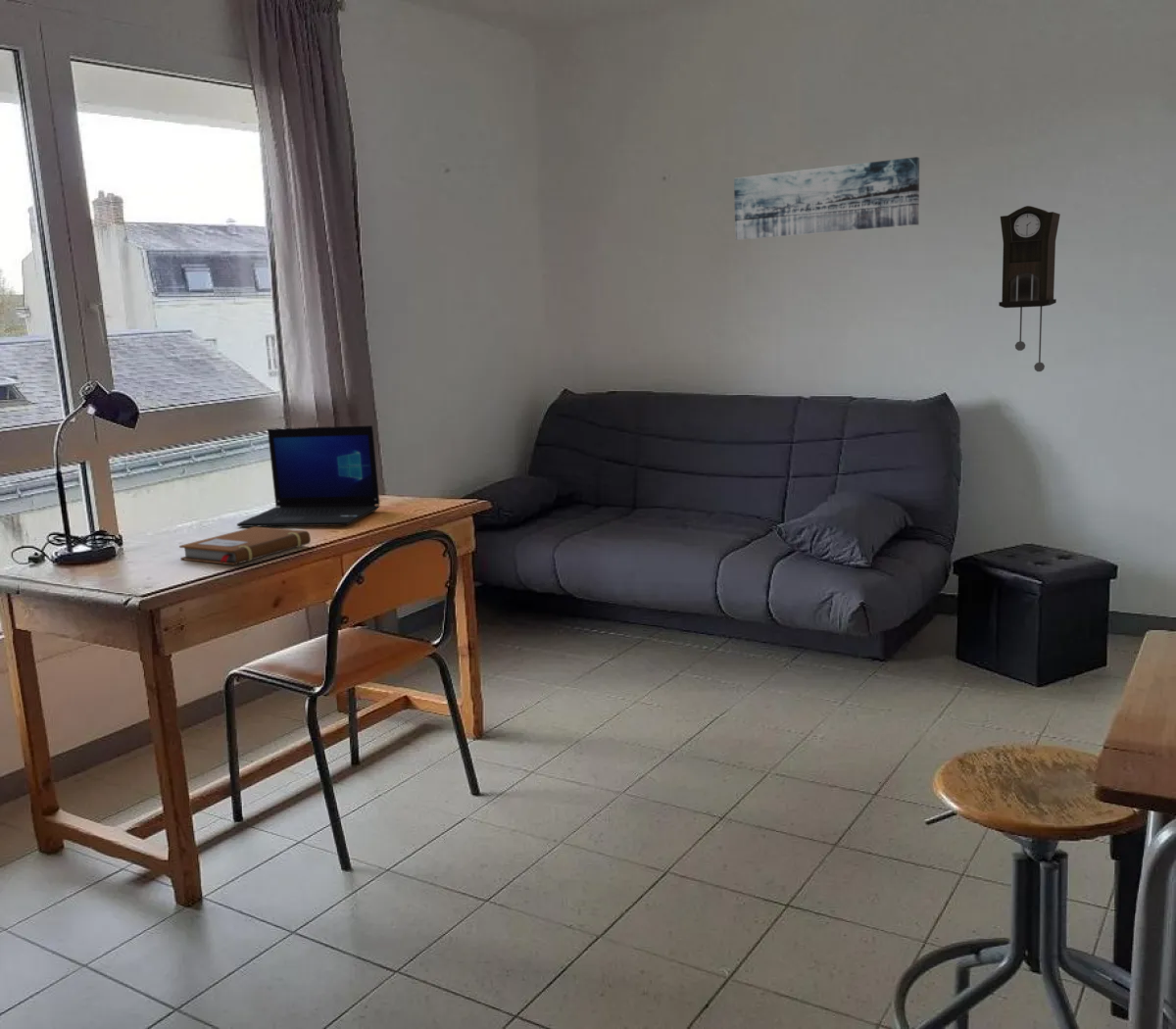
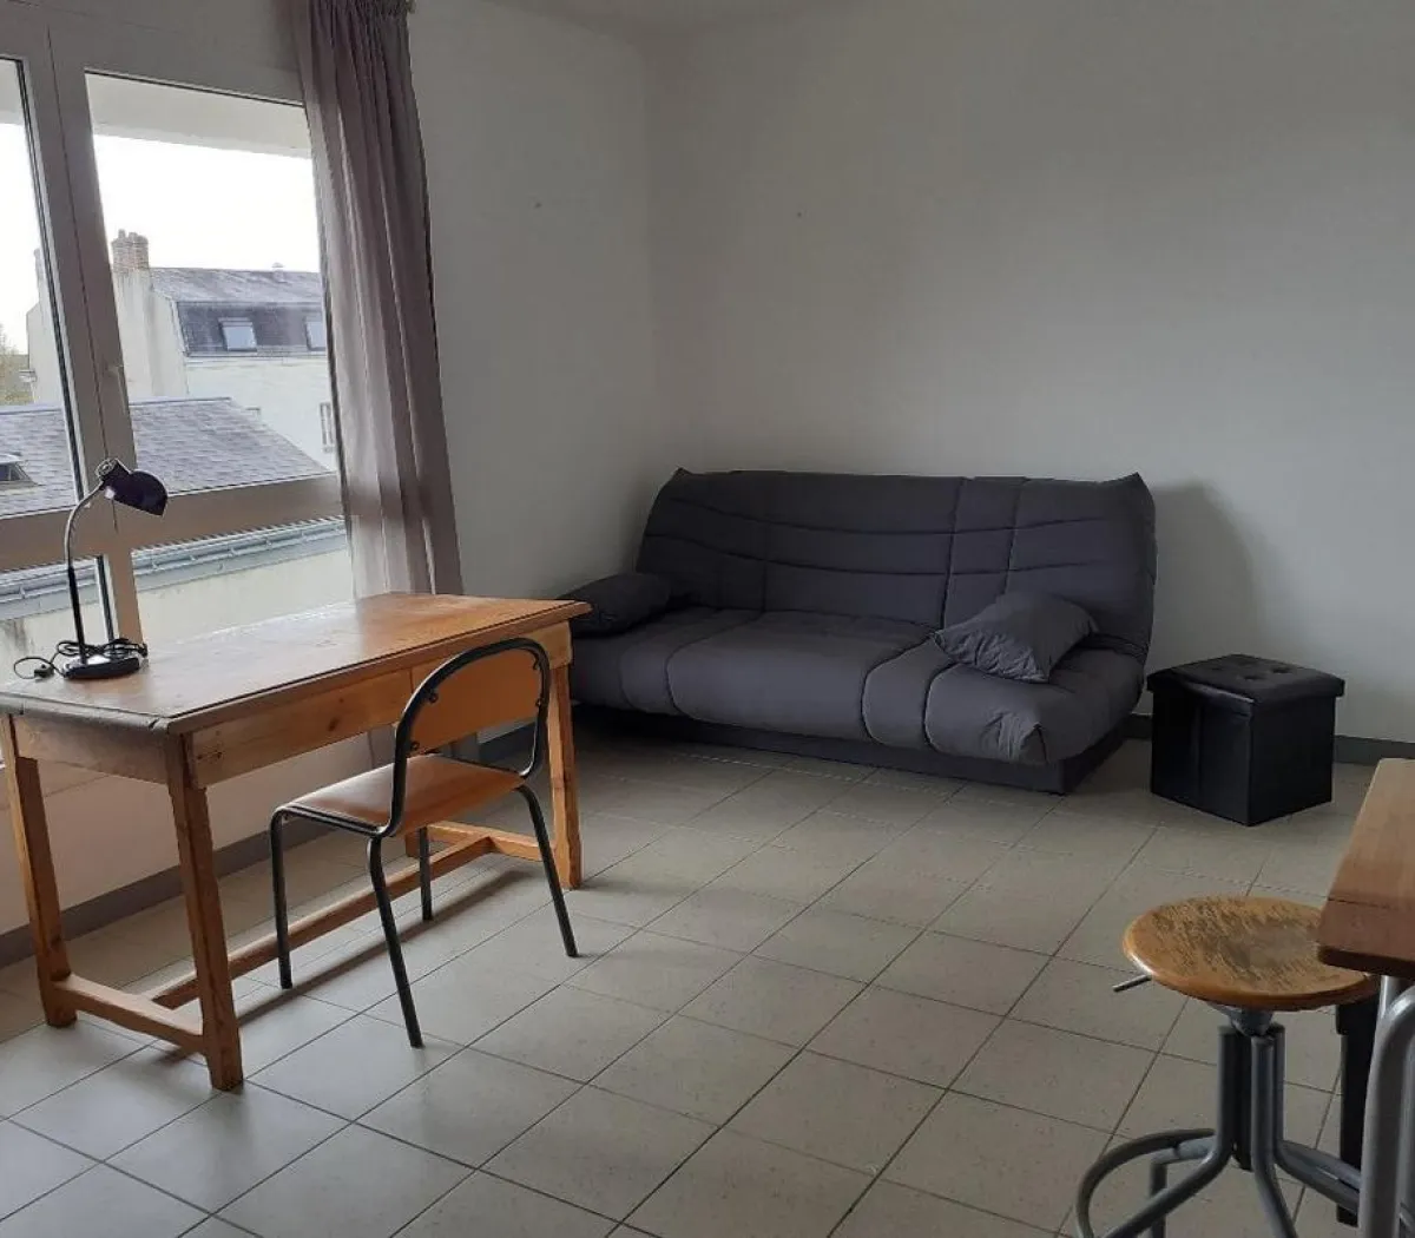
- pendulum clock (1028, 291)
- notebook (244, 545)
- wall art (822, 200)
- laptop (307, 475)
